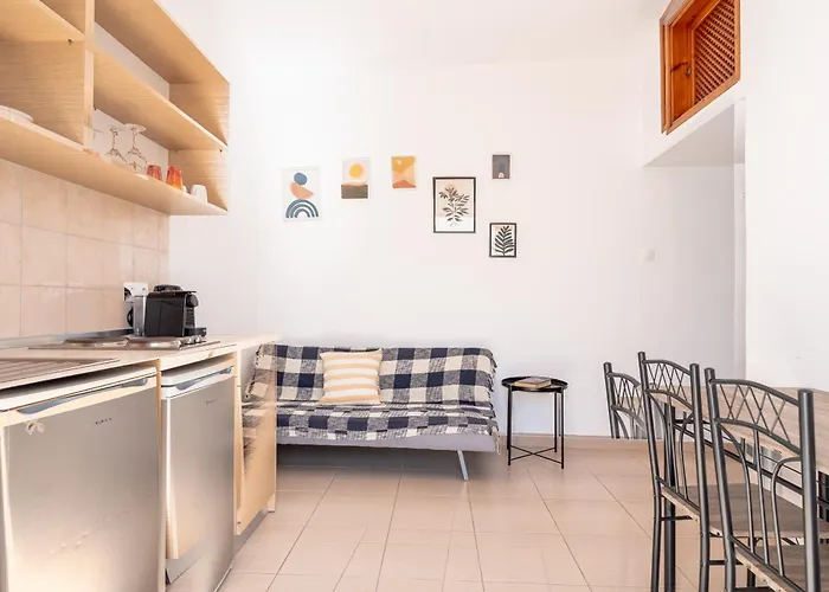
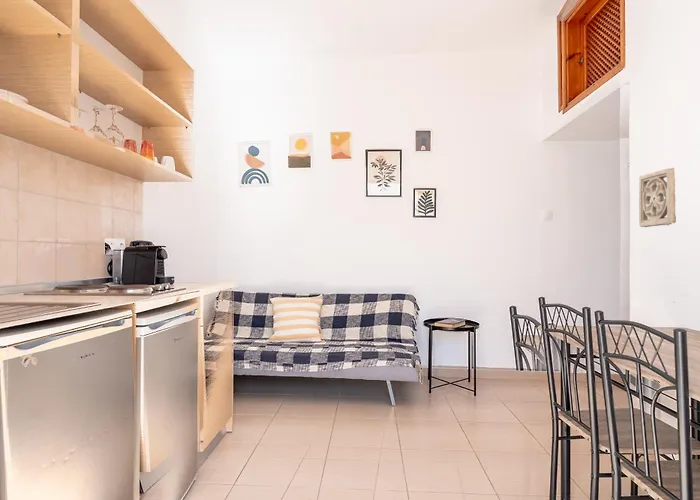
+ wall ornament (656, 199)
